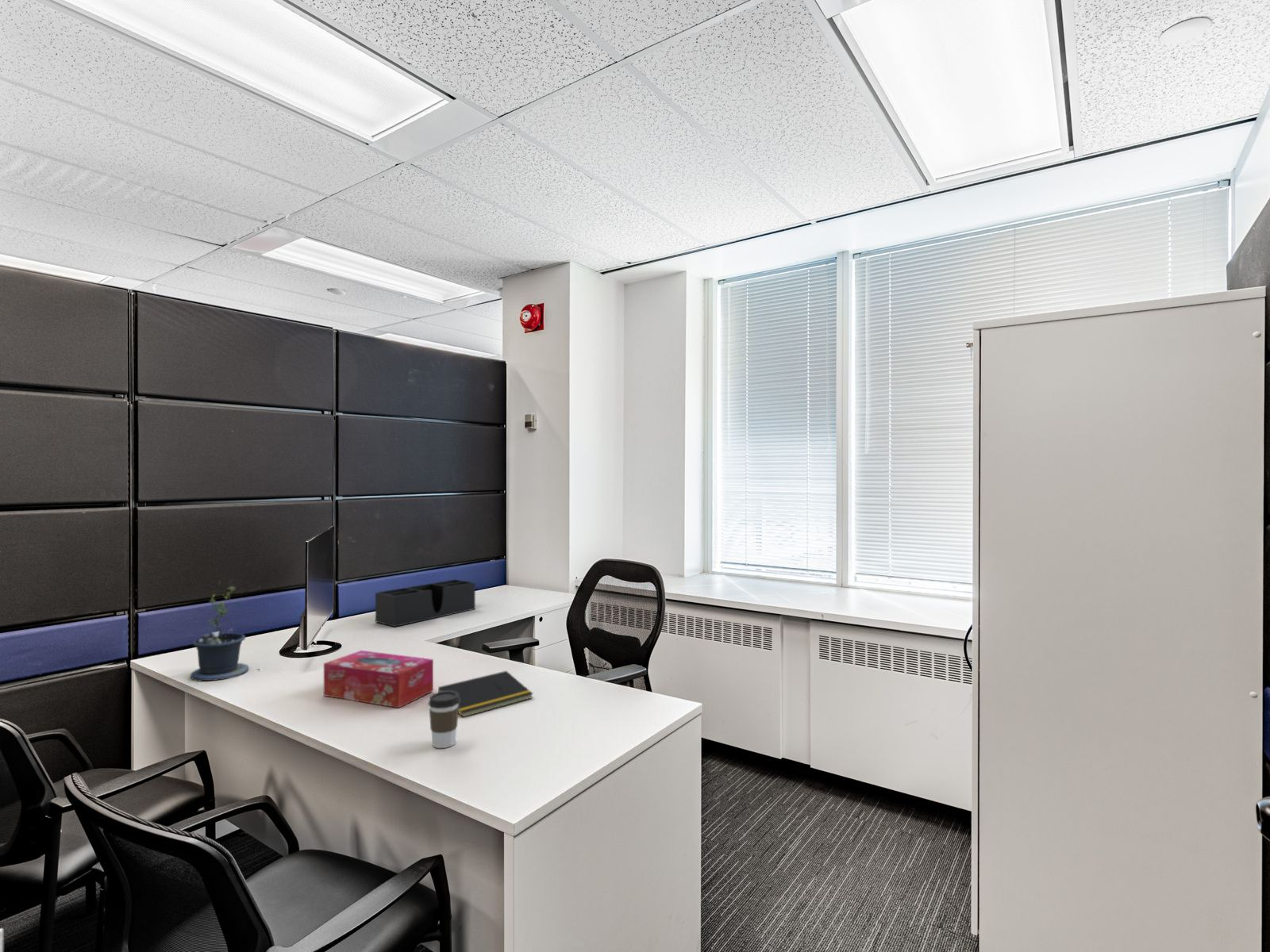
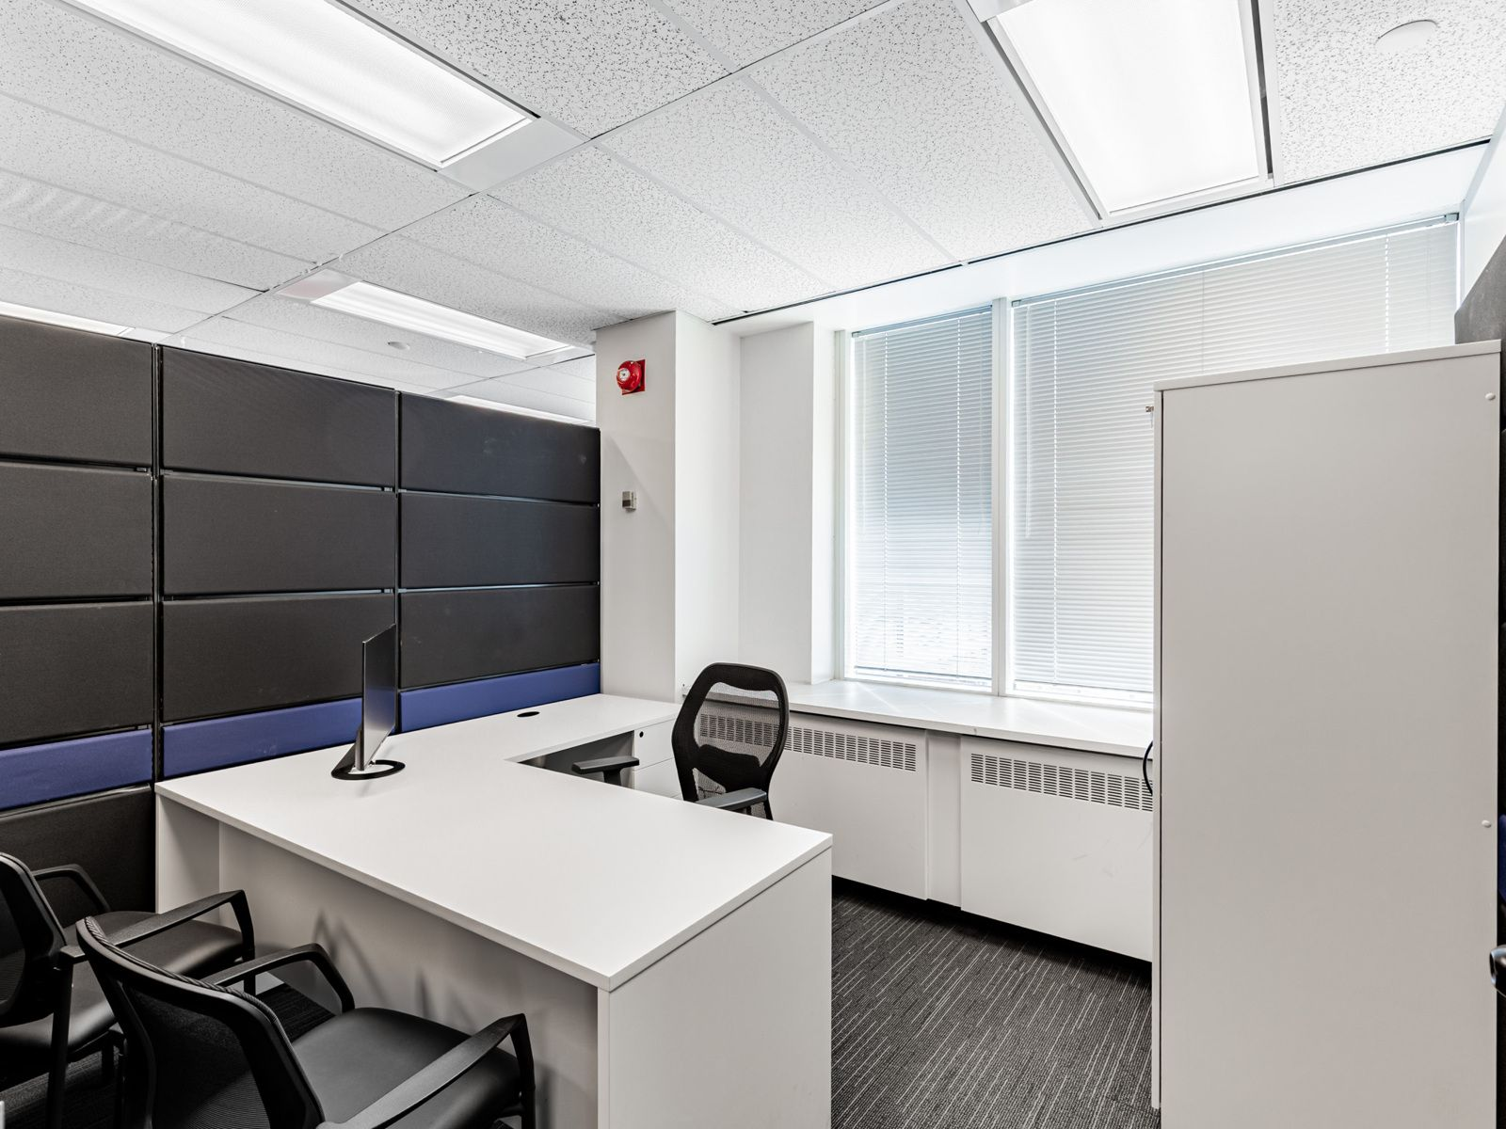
- desk organizer (427, 601)
- notepad (486, 692)
- tissue box (379, 677)
- coffee cup (444, 720)
- potted plant (221, 631)
